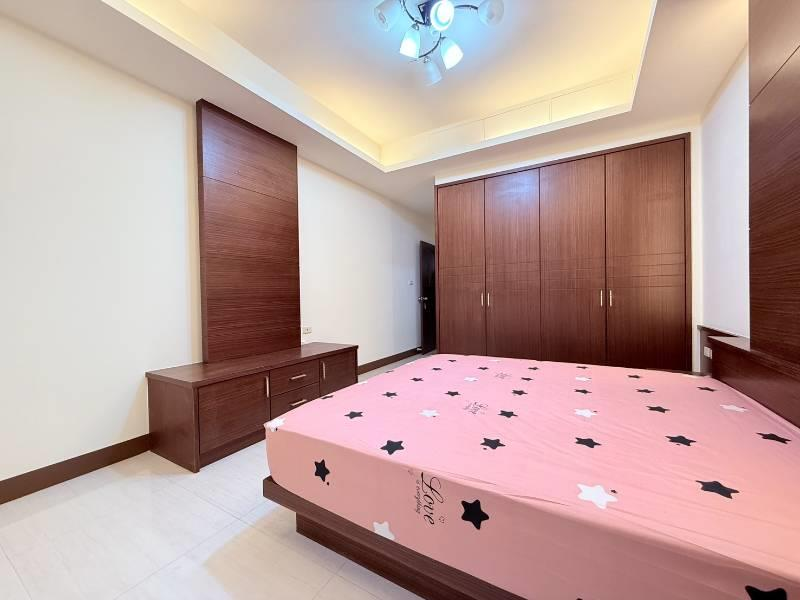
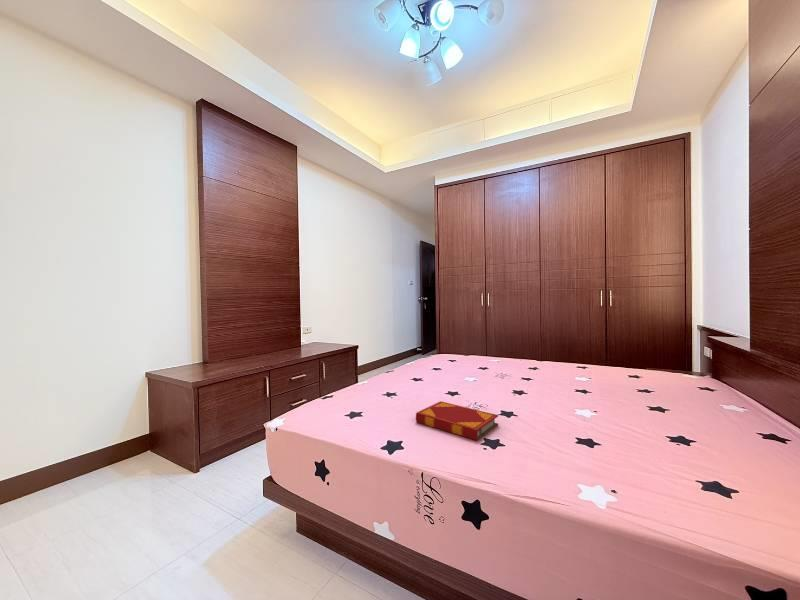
+ hardback book (456, 418)
